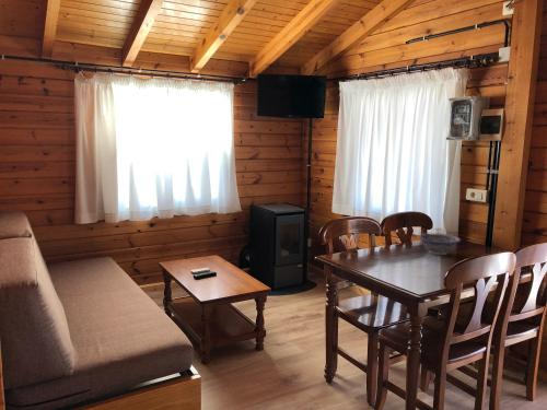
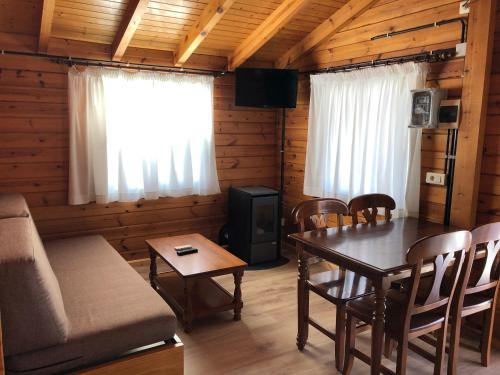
- decorative bowl (438, 245)
